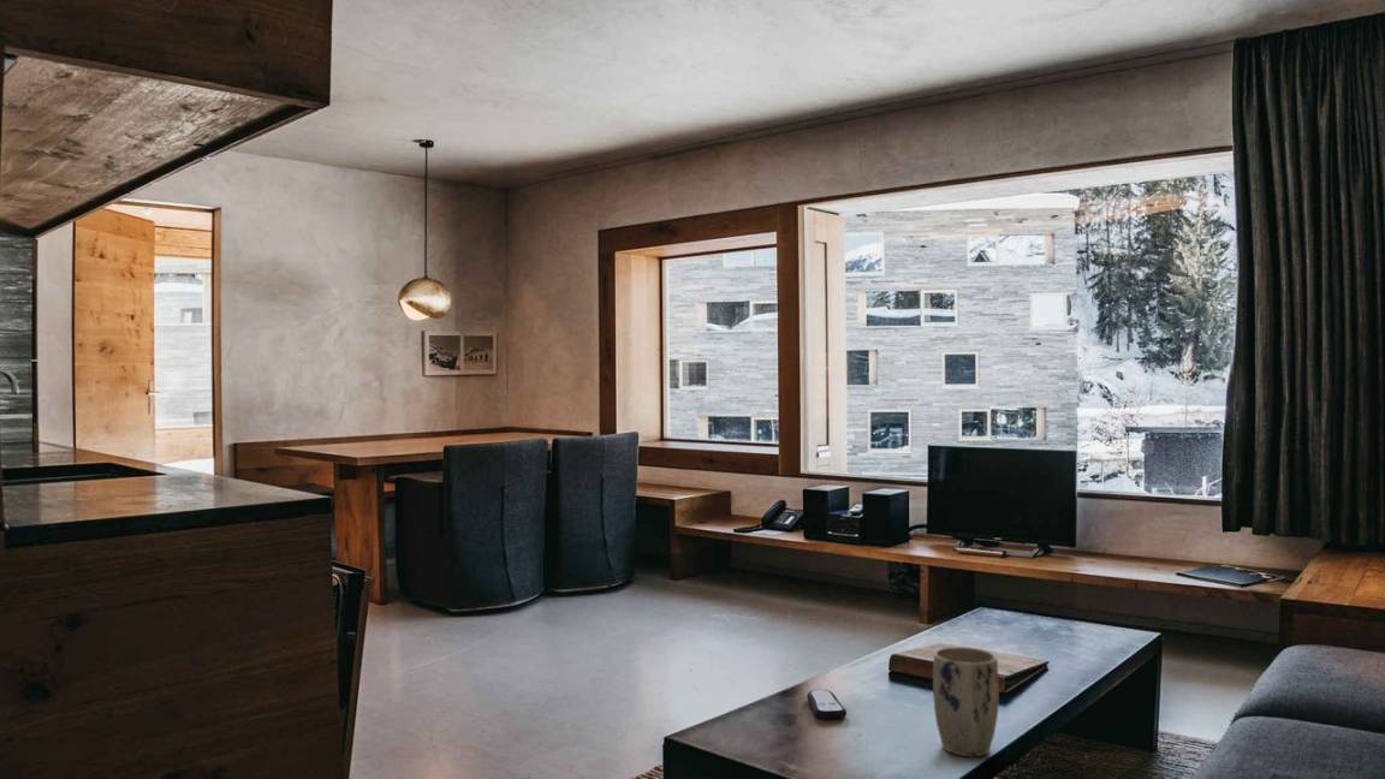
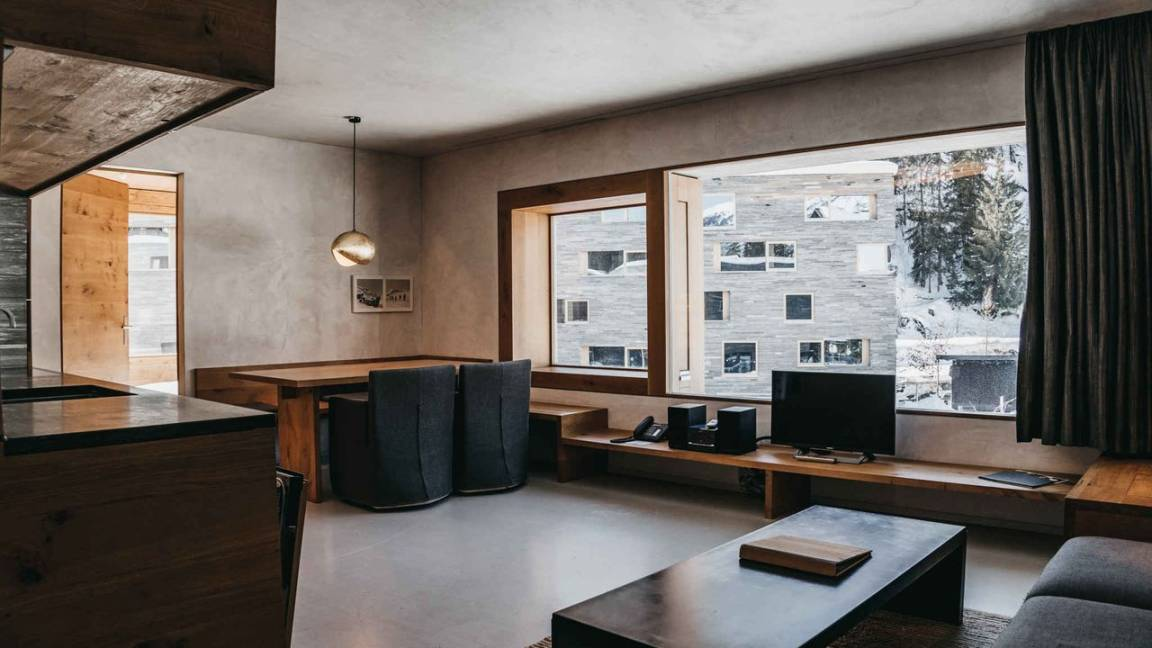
- remote control (825, 703)
- plant pot (965, 701)
